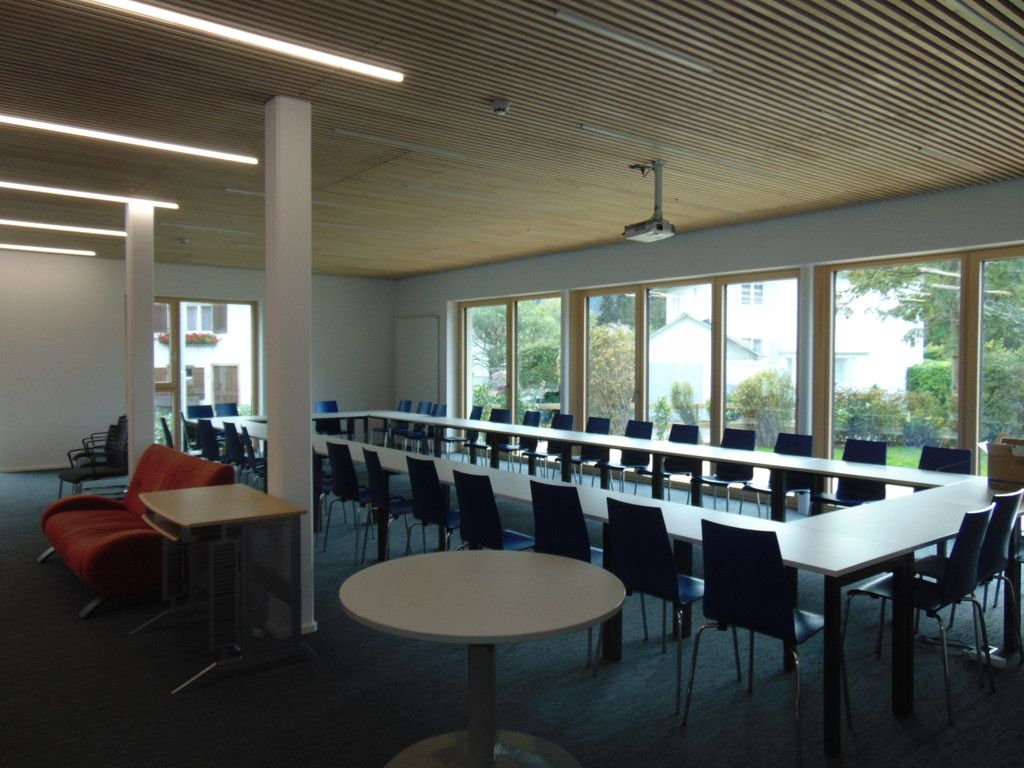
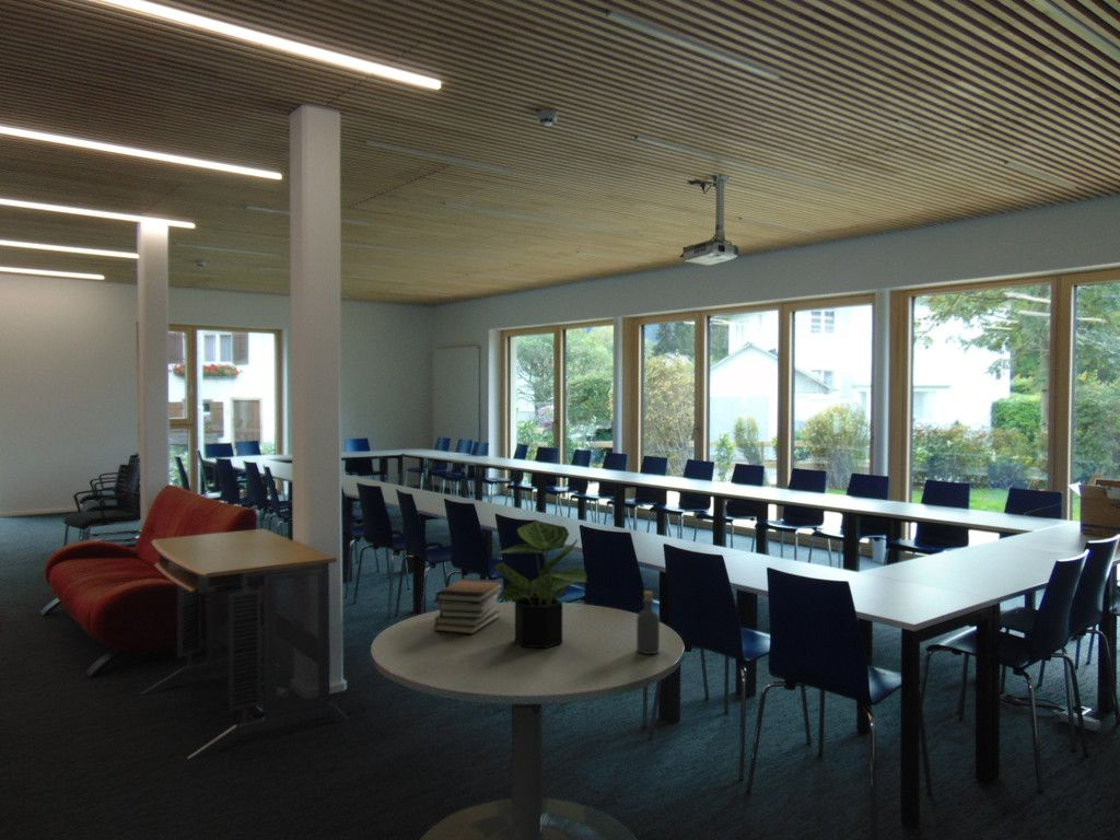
+ book stack (469, 605)
+ potted plant (546, 583)
+ bottle (648, 621)
